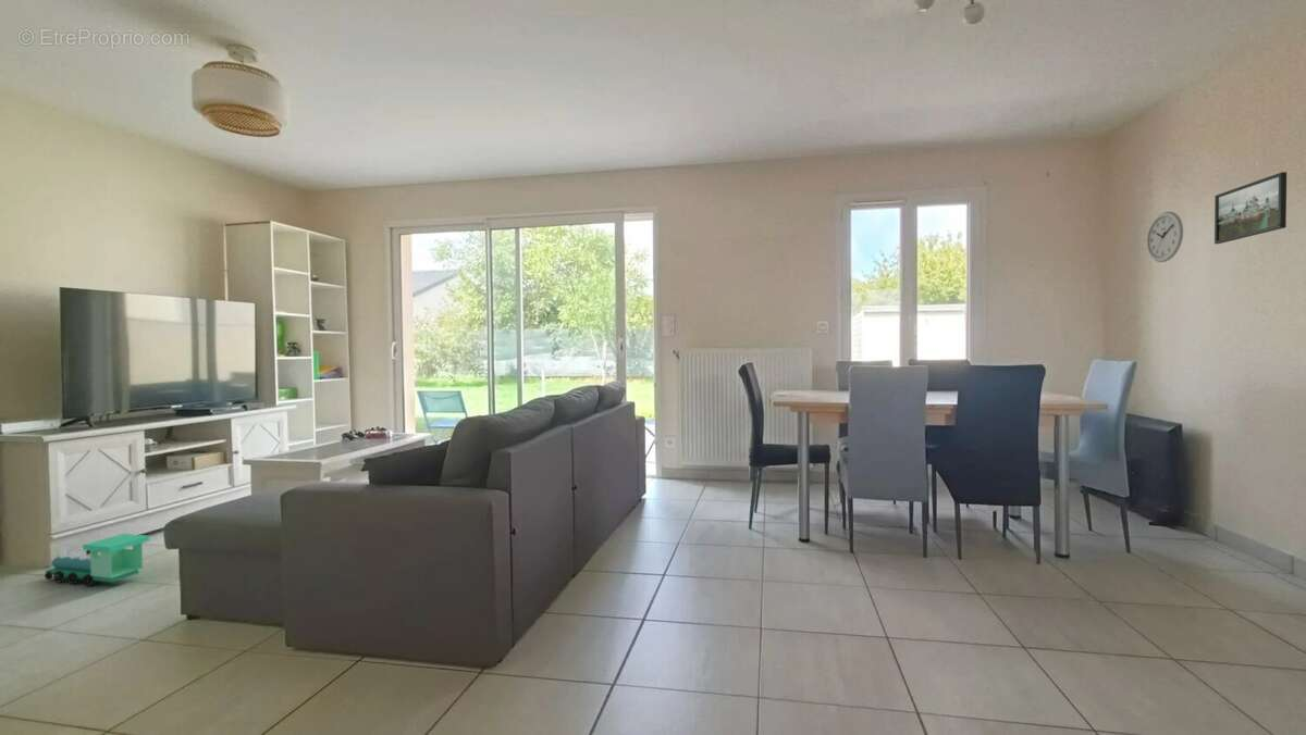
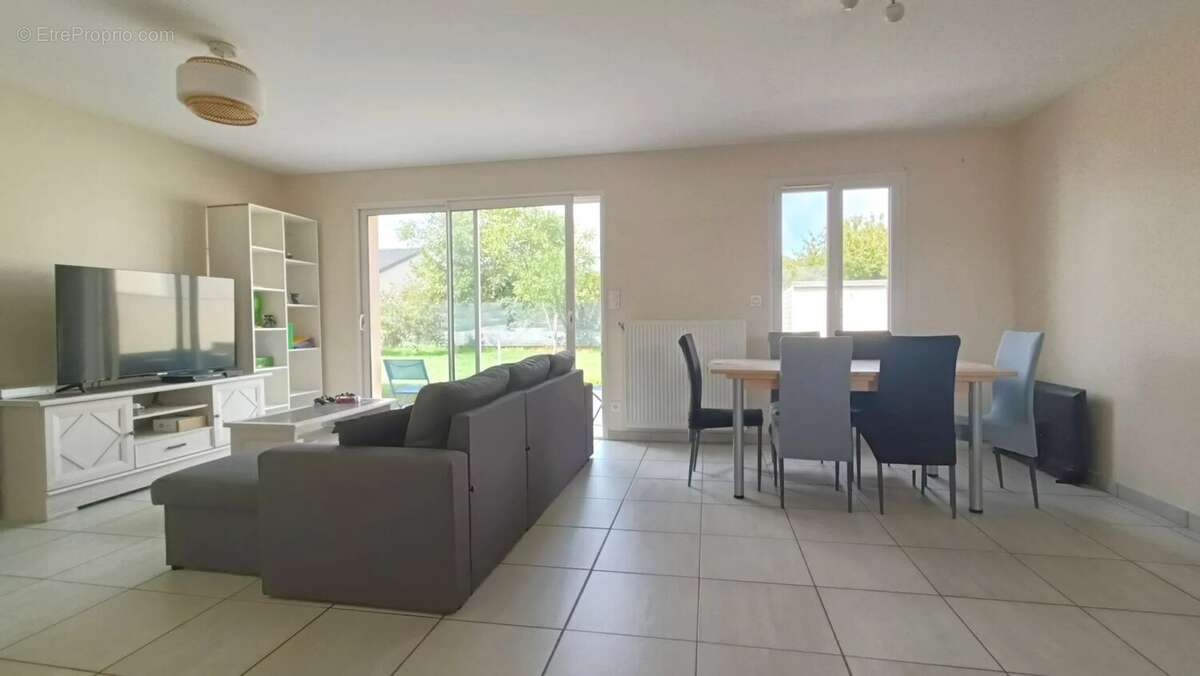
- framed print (1247, 210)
- toy train (93, 558)
- wall clock (1162, 237)
